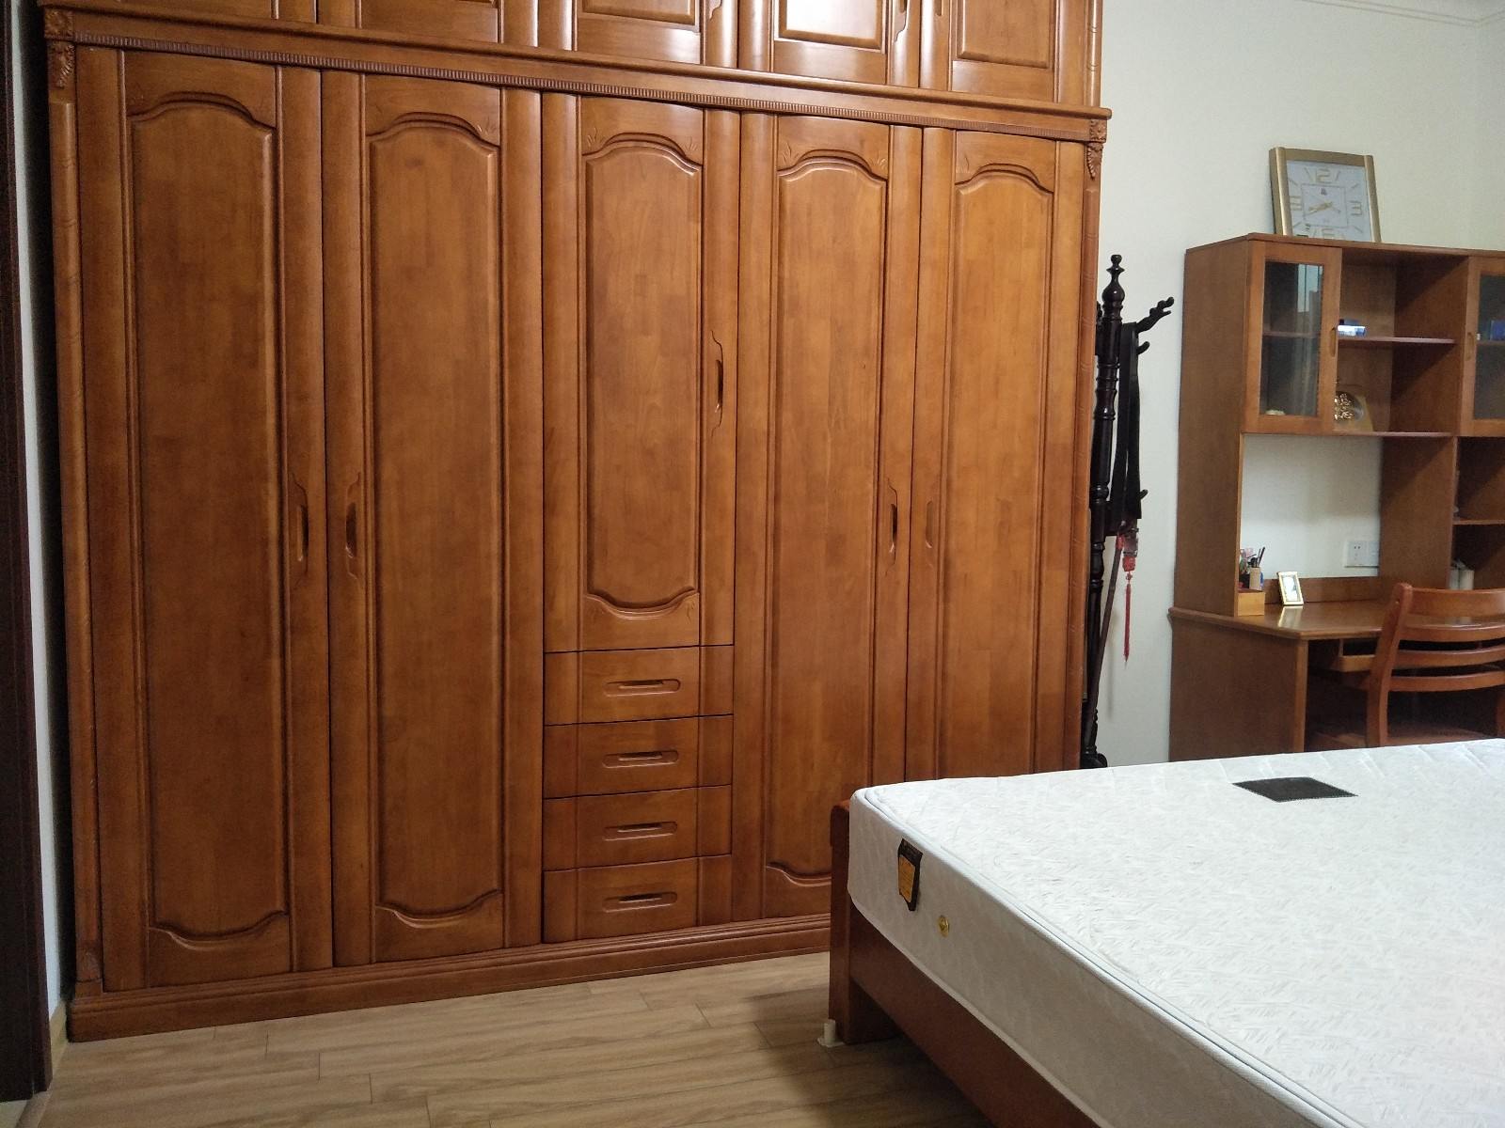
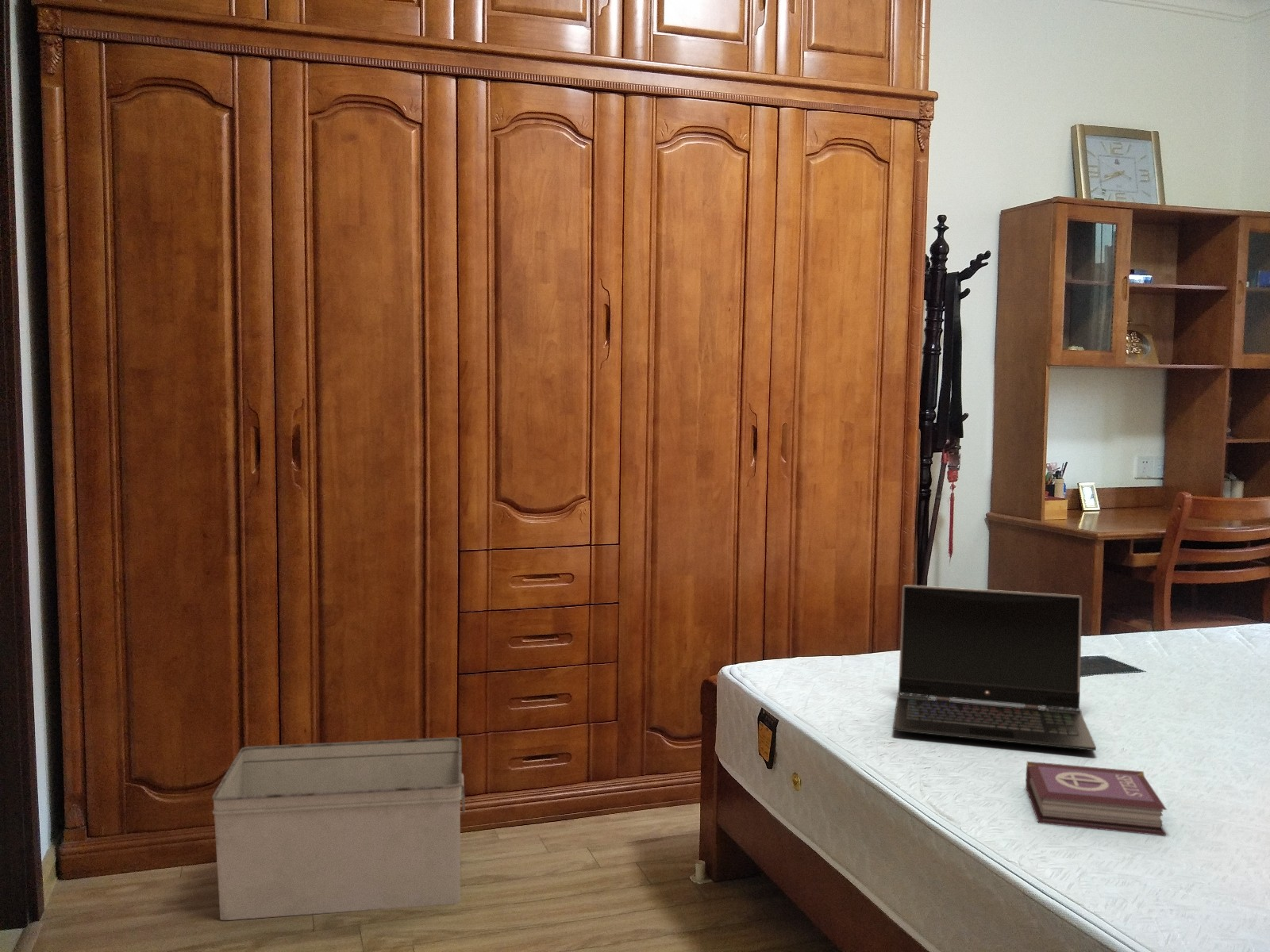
+ storage bin (347, 825)
+ book (1092, 796)
+ laptop computer (991, 663)
